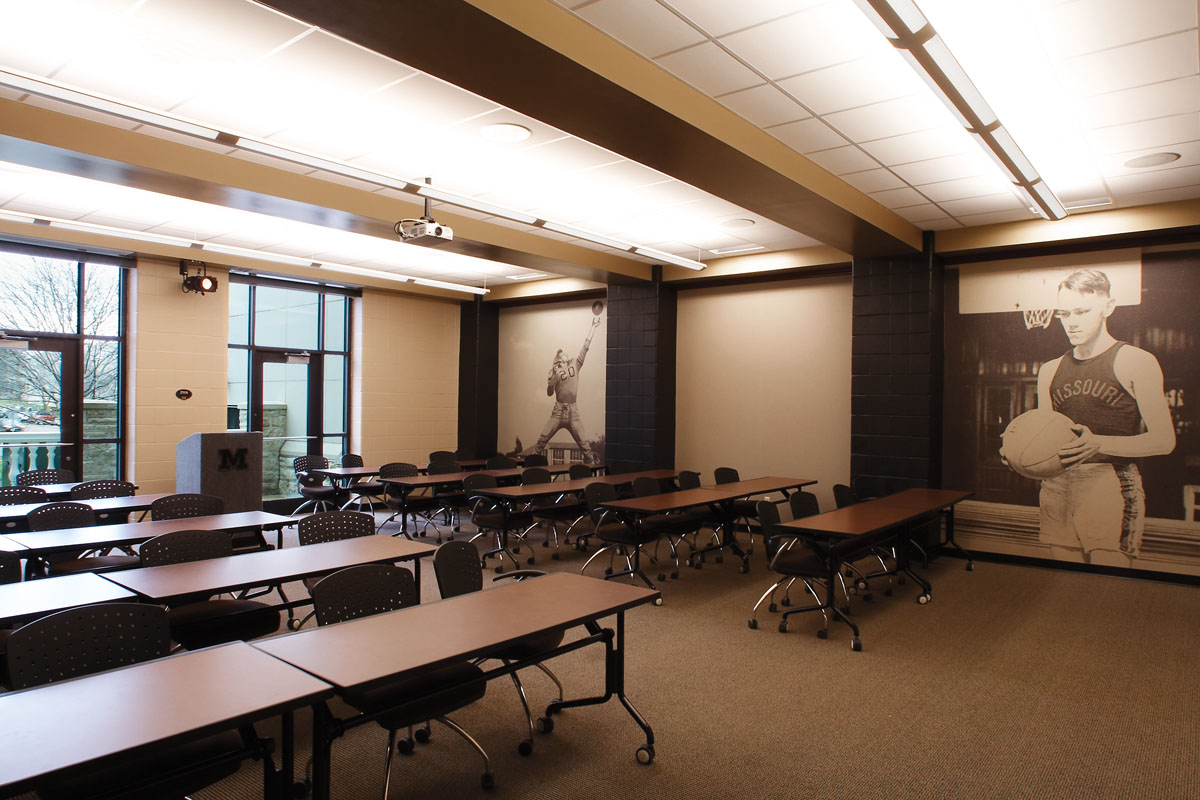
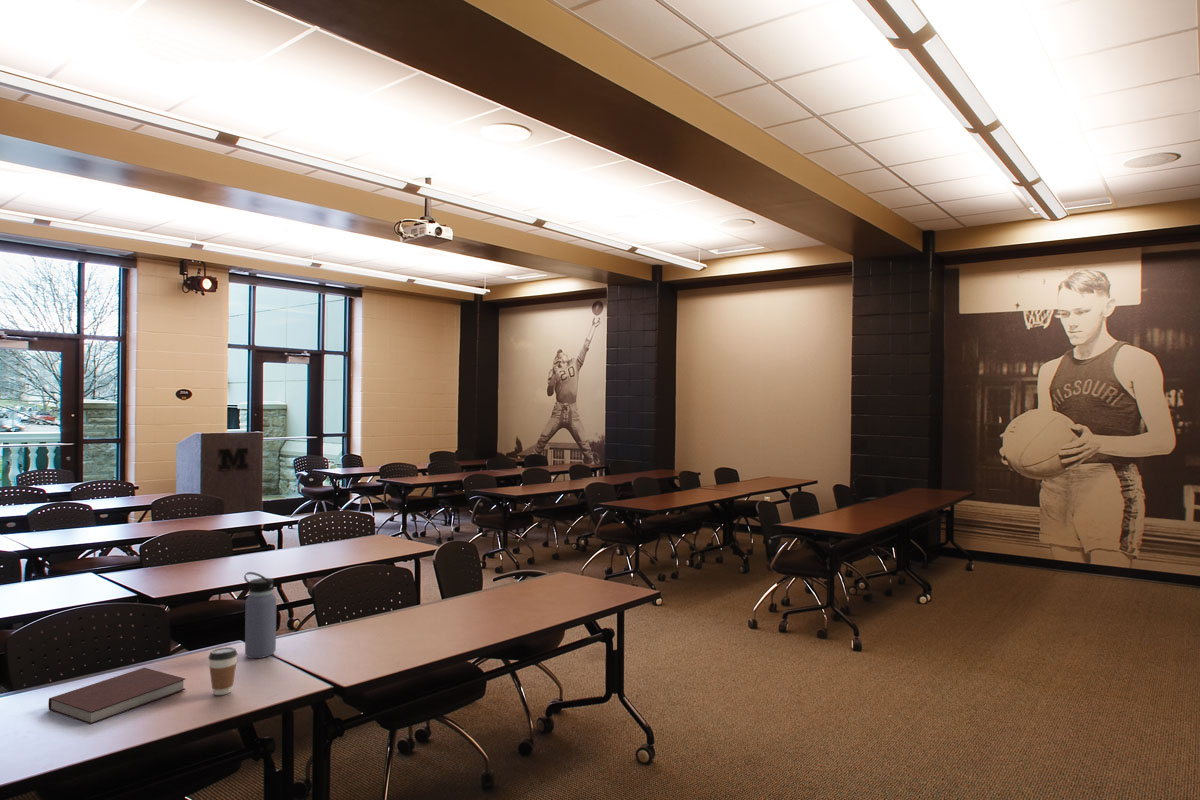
+ notebook (119, 693)
+ water bottle (260, 611)
+ coffee cup (222, 671)
